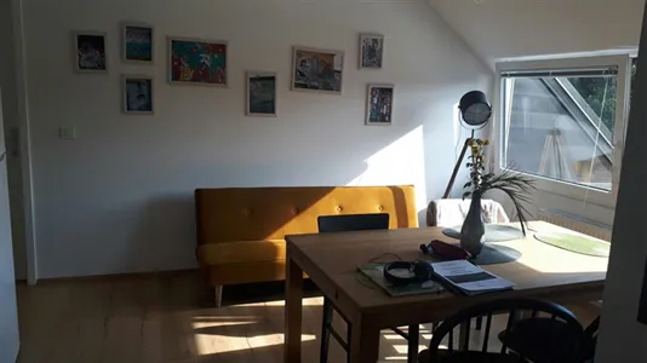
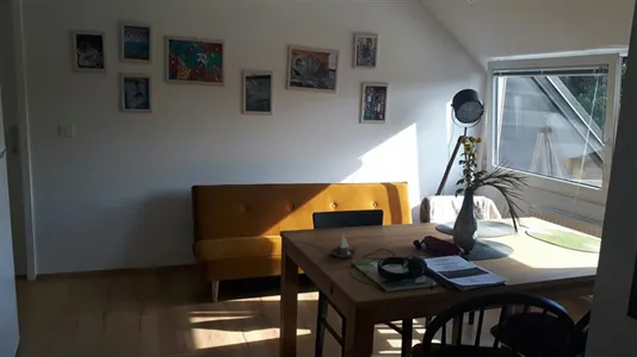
+ candle (344, 243)
